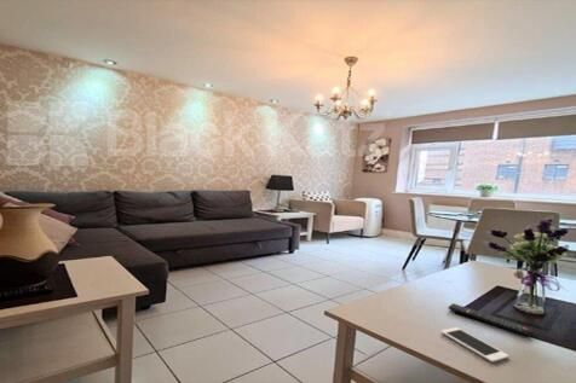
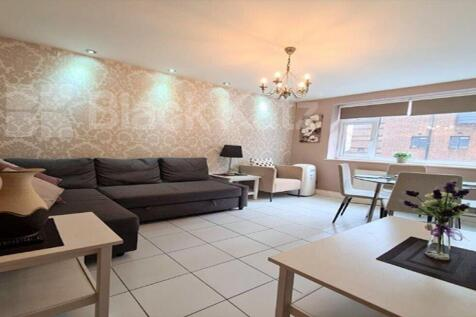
- cell phone (472, 343)
- remote control (486, 319)
